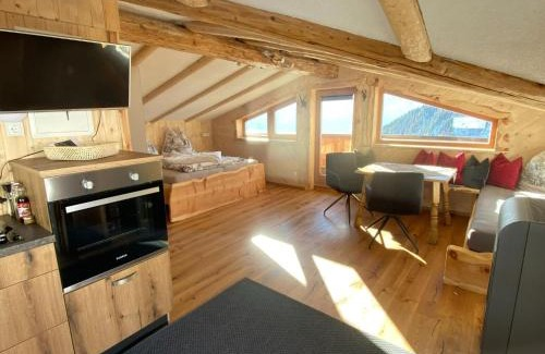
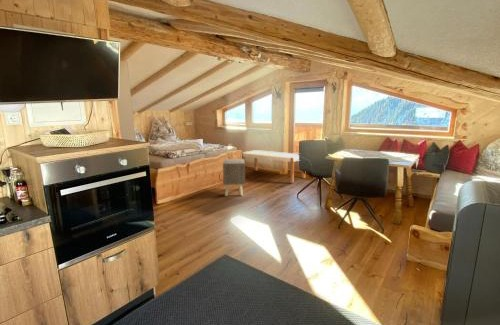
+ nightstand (234, 177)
+ bench (272, 159)
